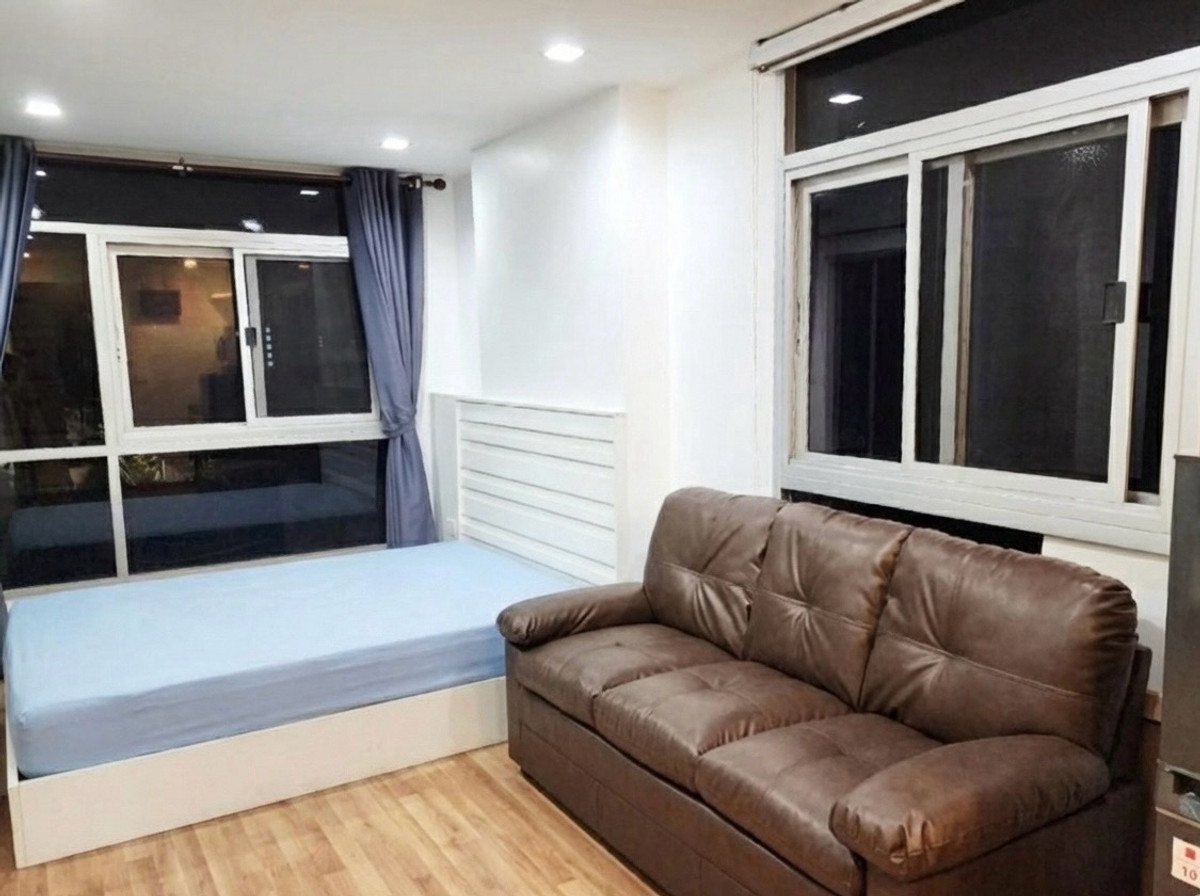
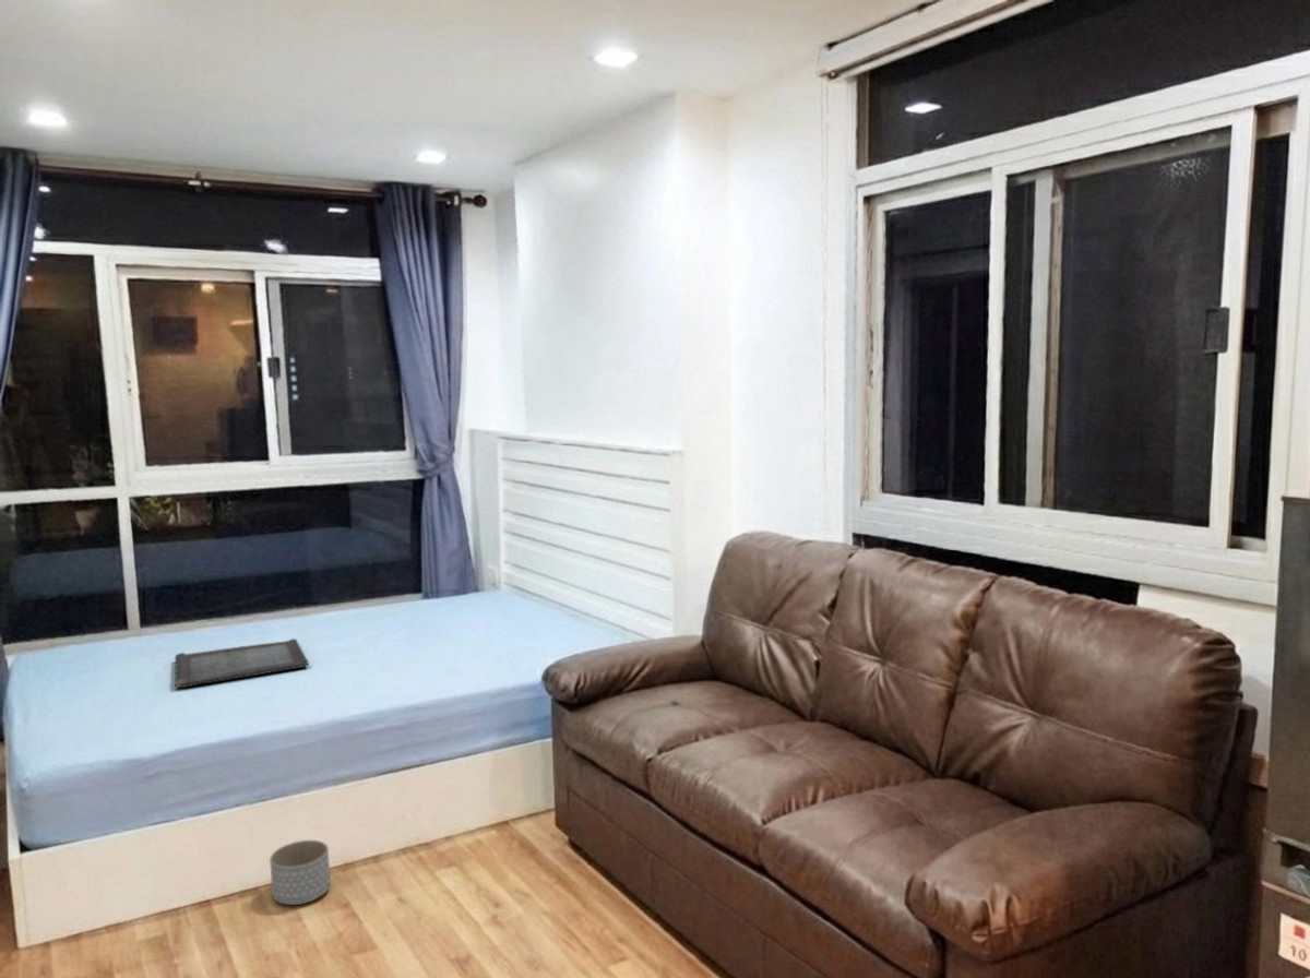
+ serving tray (240, 660)
+ planter (300, 873)
